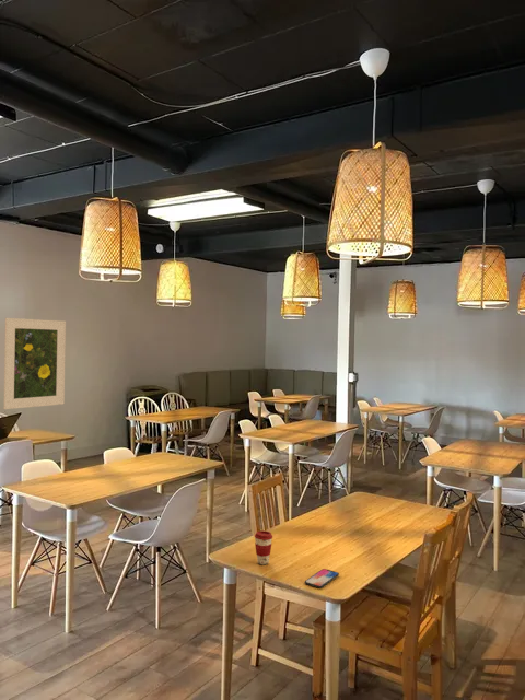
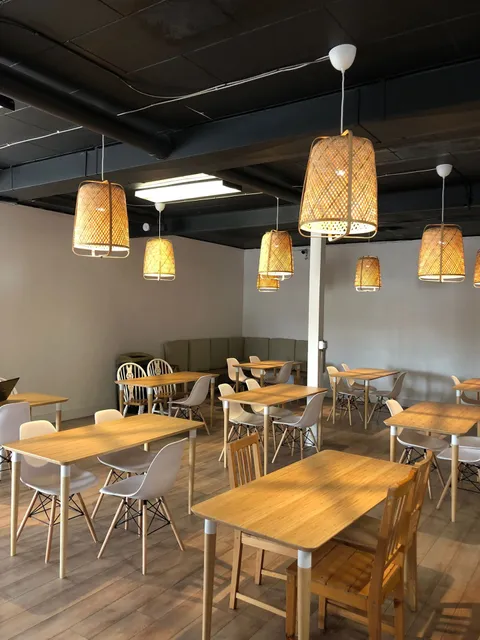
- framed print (36, 363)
- coffee cup (262, 547)
- smartphone (322, 578)
